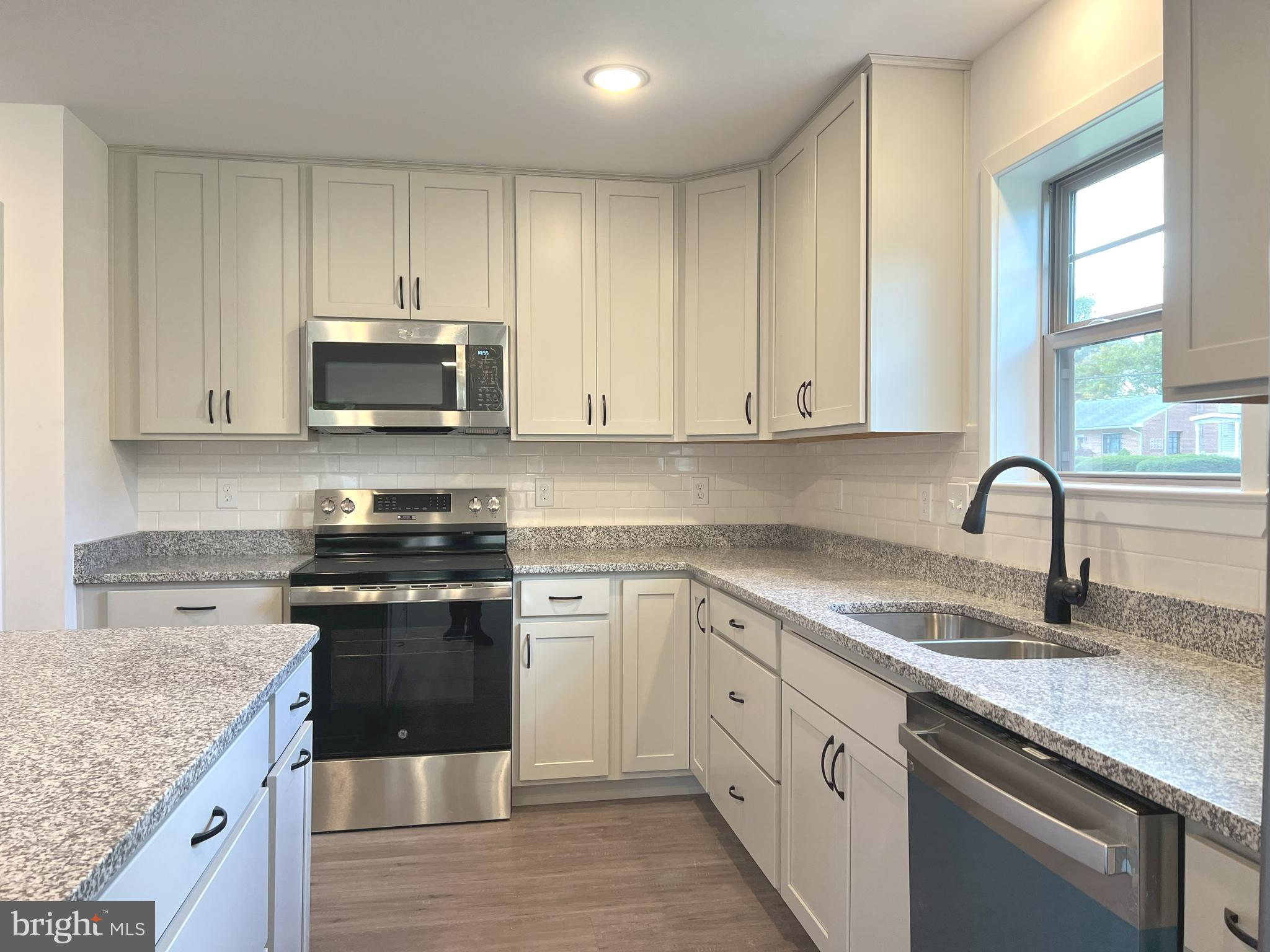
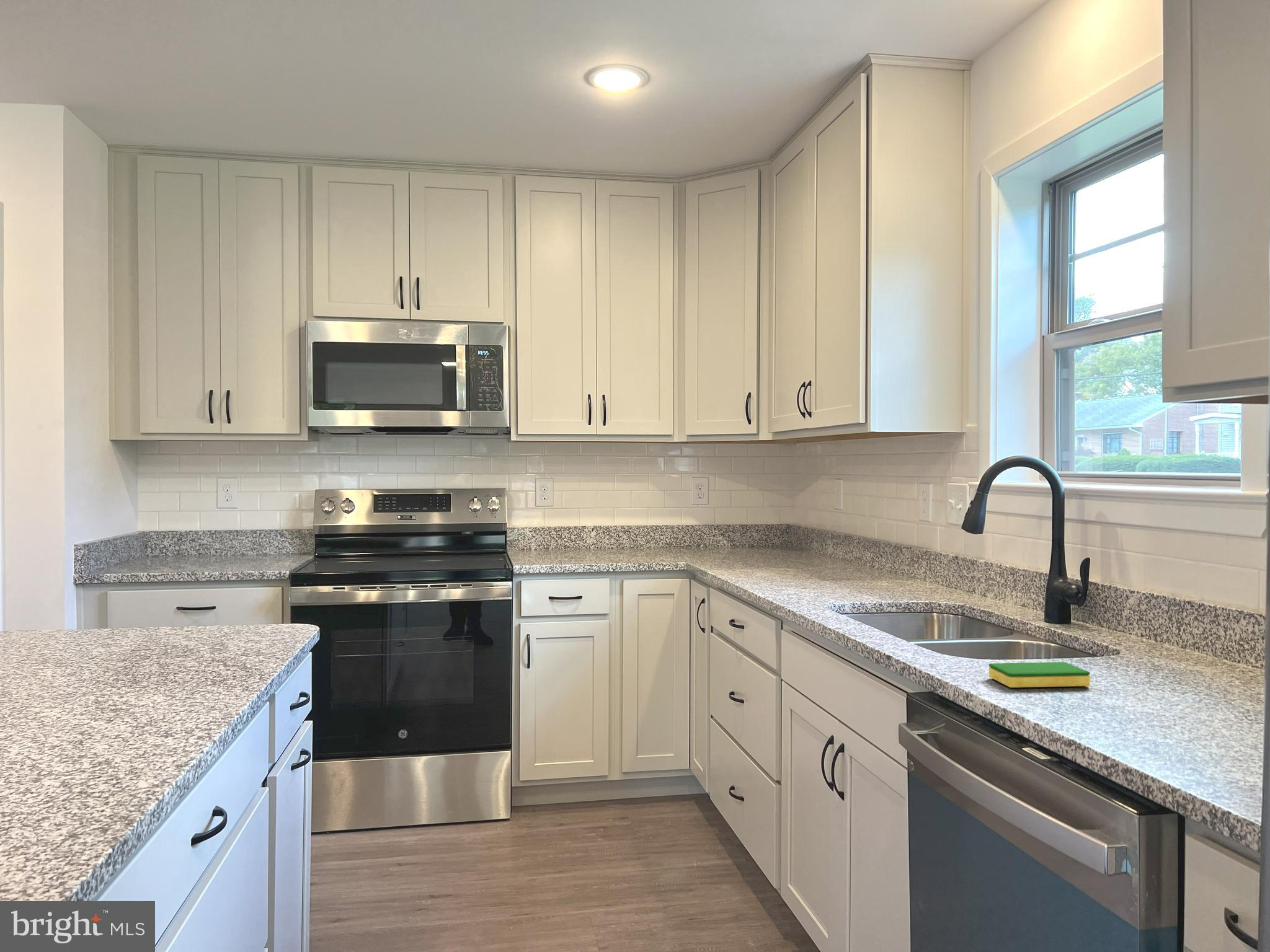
+ dish sponge (1038, 674)
